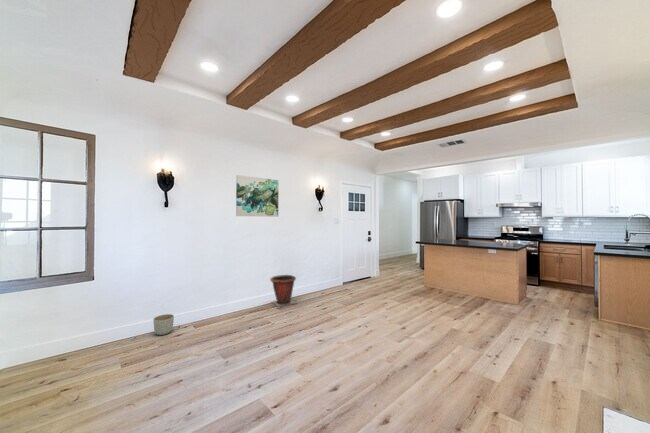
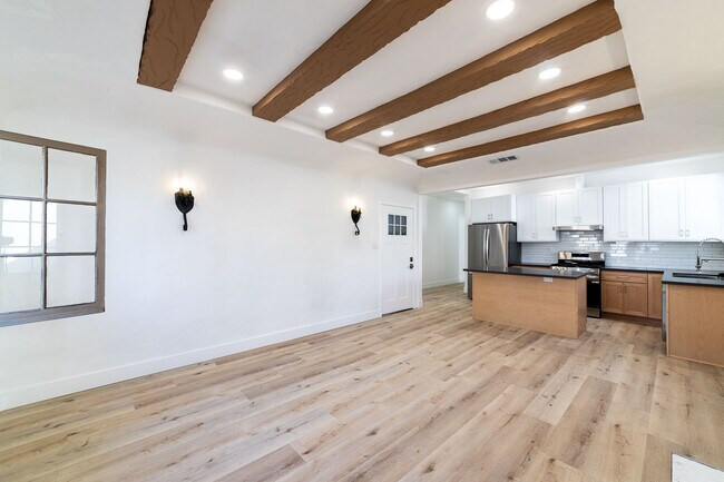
- planter (163, 325)
- waste bin (284, 289)
- wall art (258, 197)
